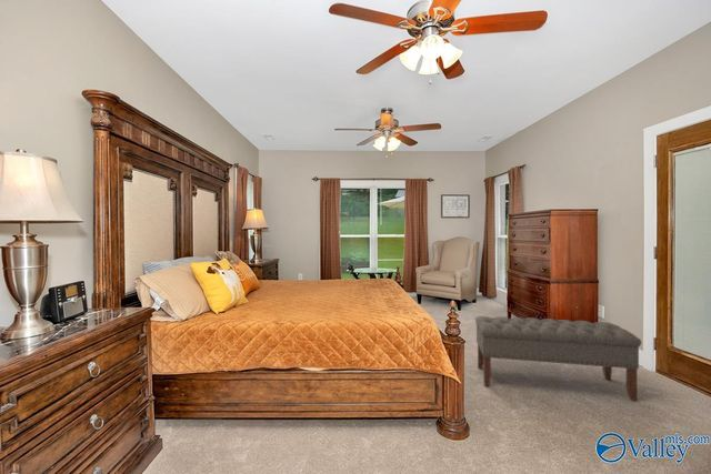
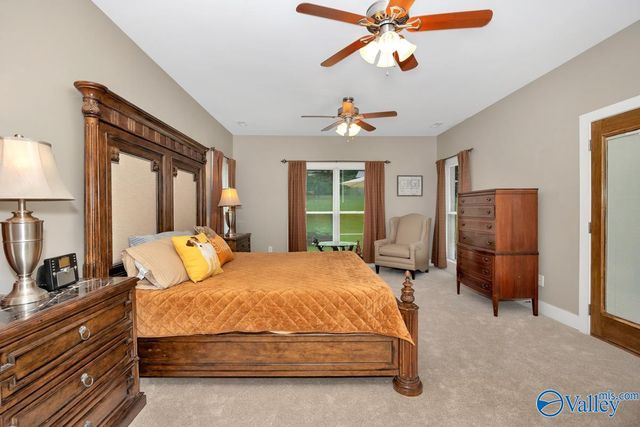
- bench (548, 352)
